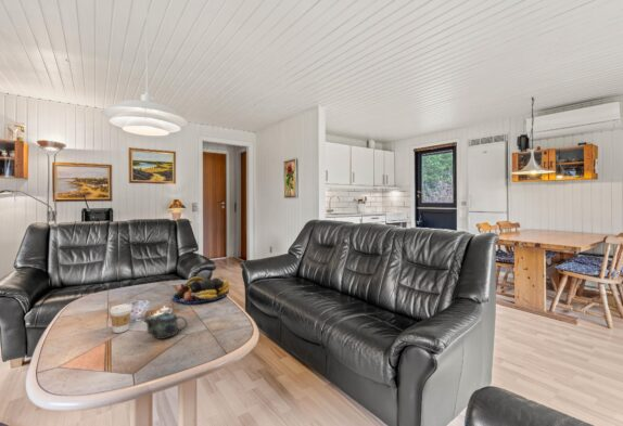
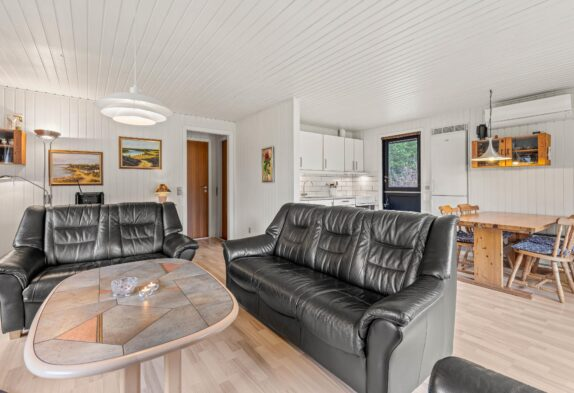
- coffee cup (120, 318)
- chinaware (166, 323)
- fruit bowl (201, 285)
